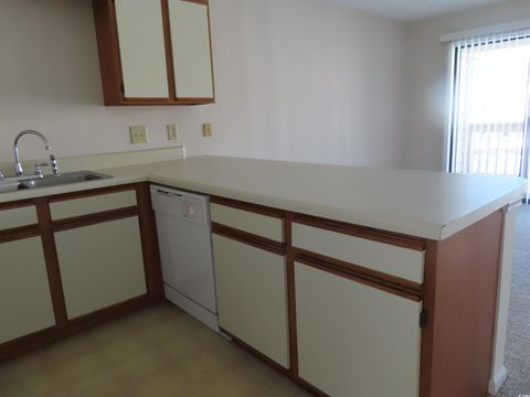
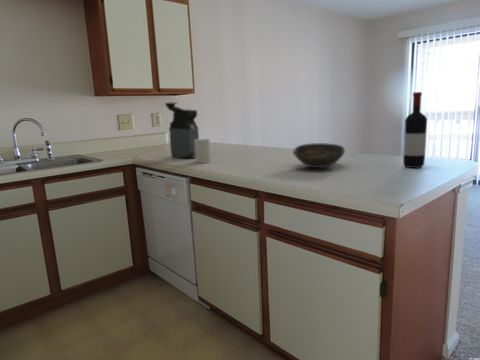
+ bowl (318, 156)
+ coffee maker (182, 130)
+ wine bottle (415, 130)
+ cup (202, 150)
